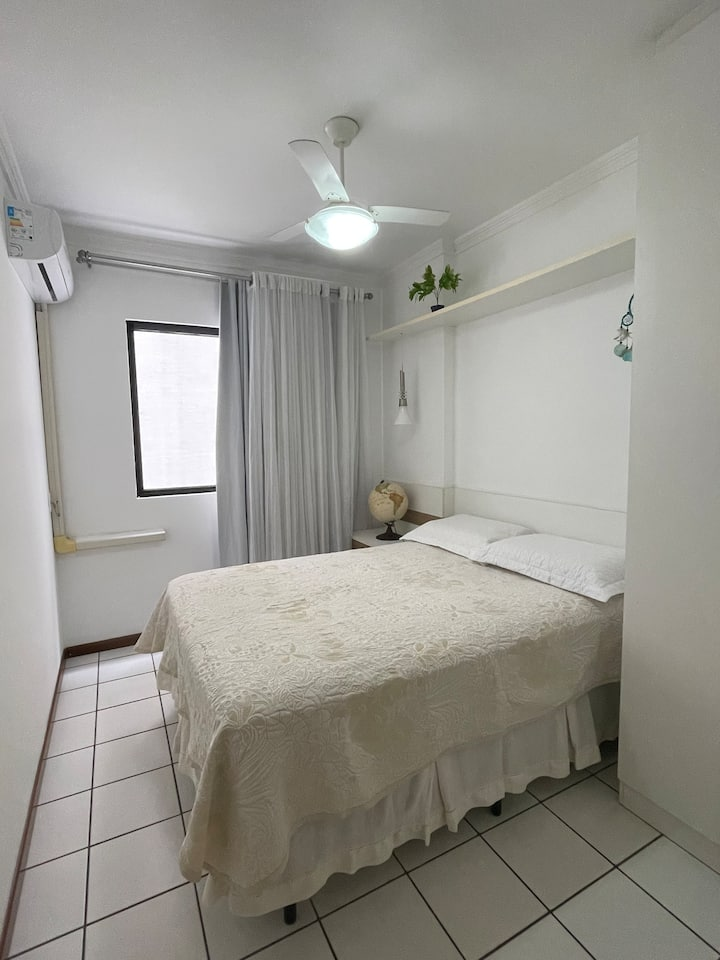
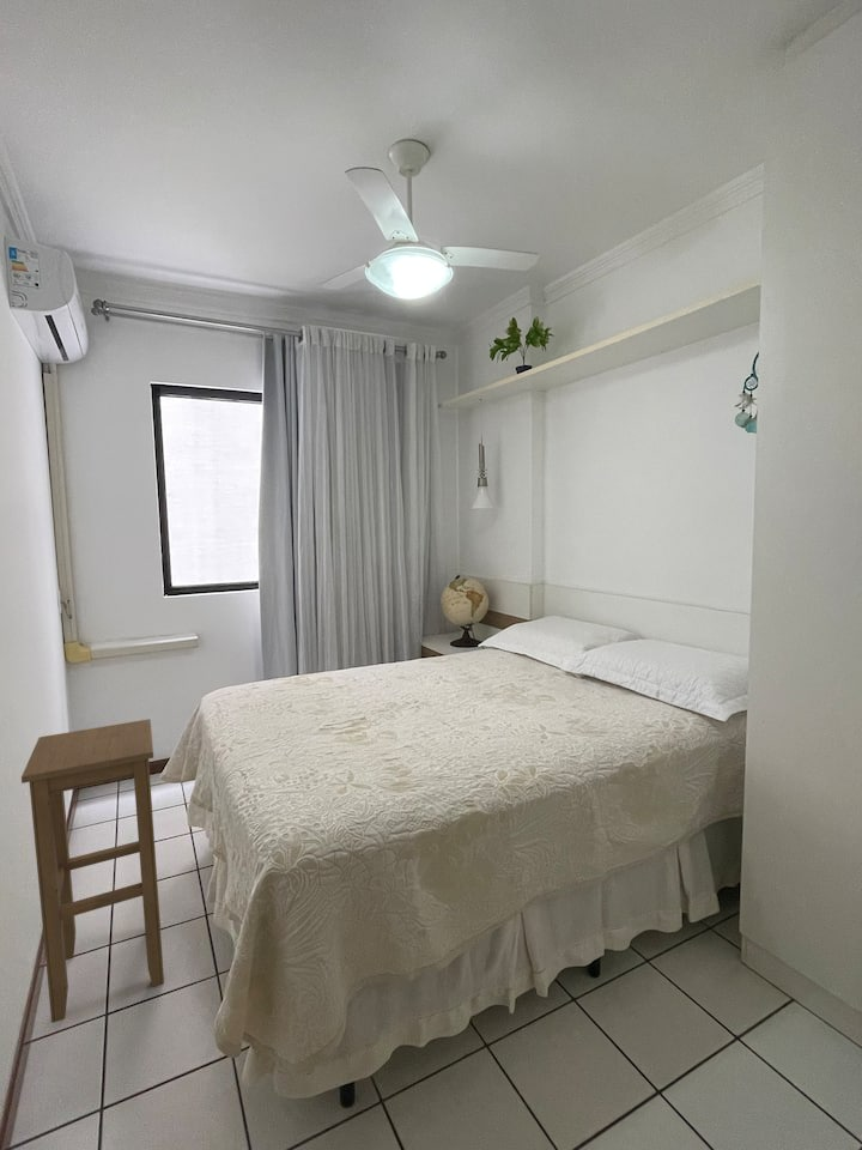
+ stool (103, 858)
